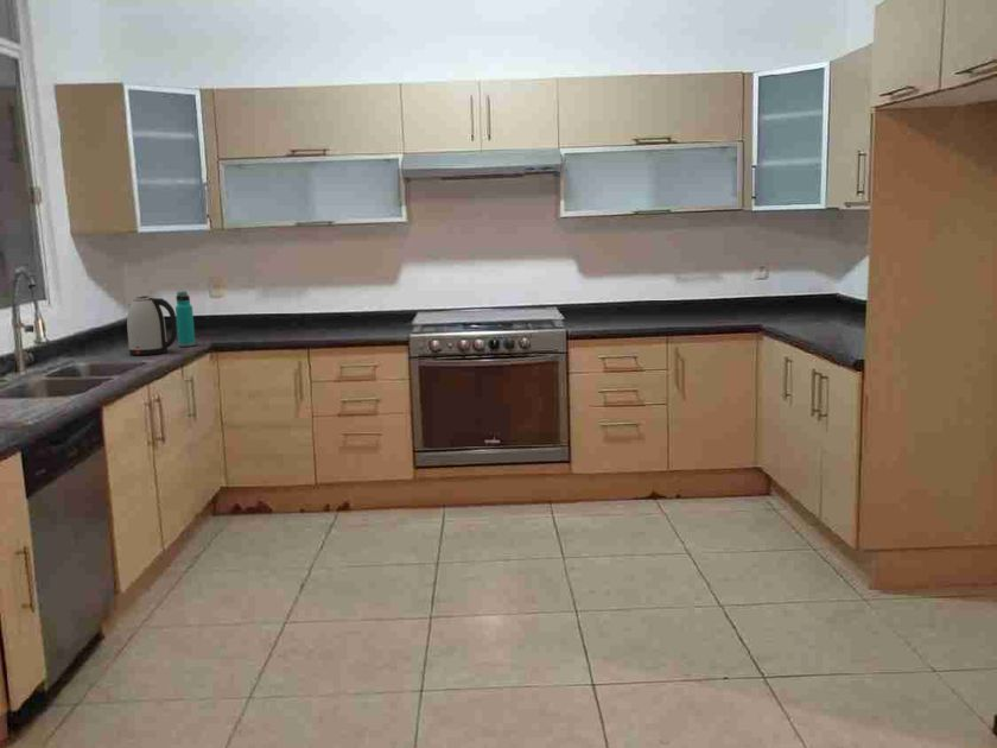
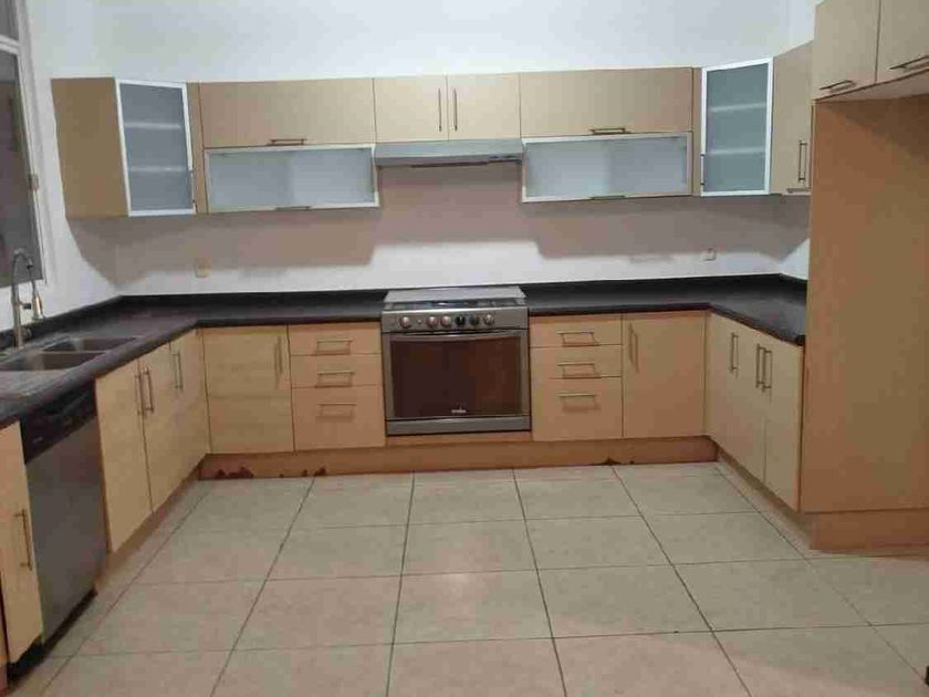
- kettle (152, 324)
- water bottle (184, 318)
